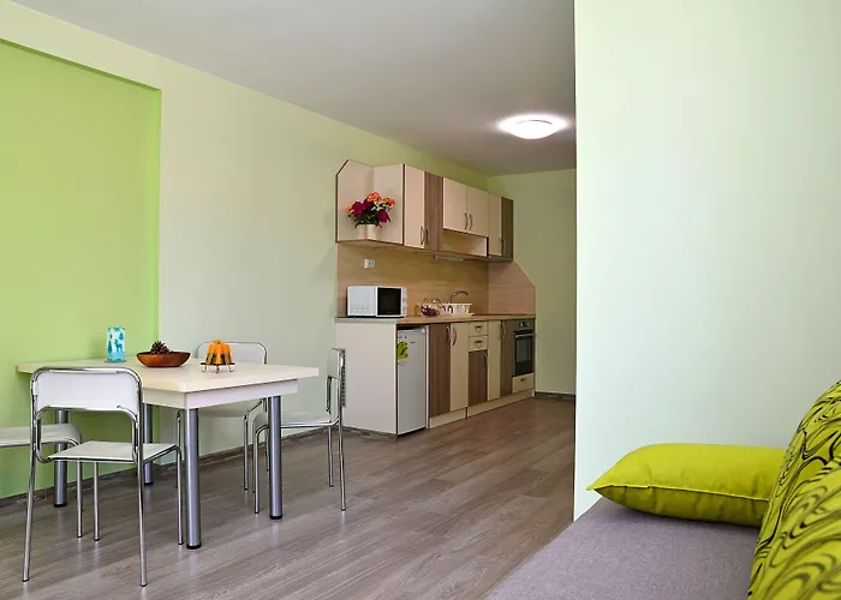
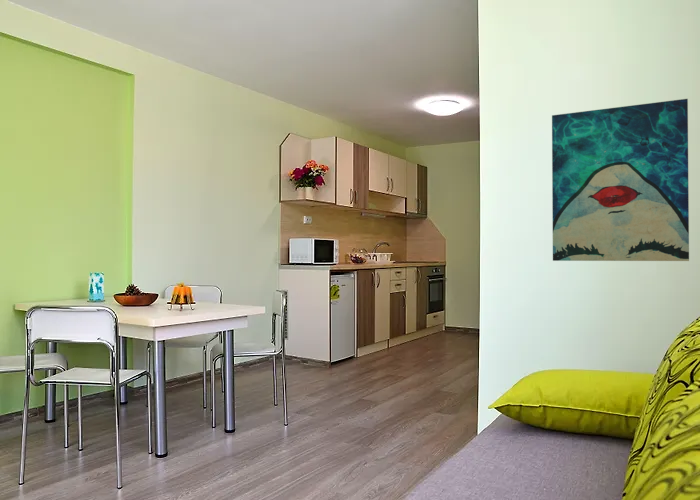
+ wall art (616, 184)
